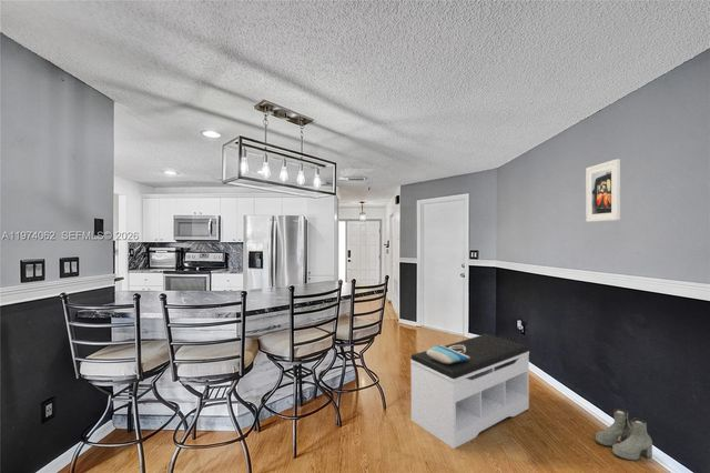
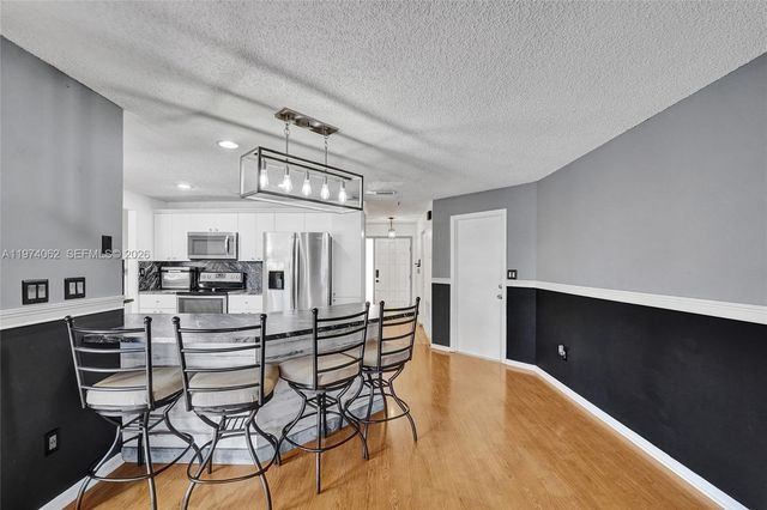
- bench (471, 382)
- boots (623, 432)
- tote bag (452, 351)
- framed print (601, 192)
